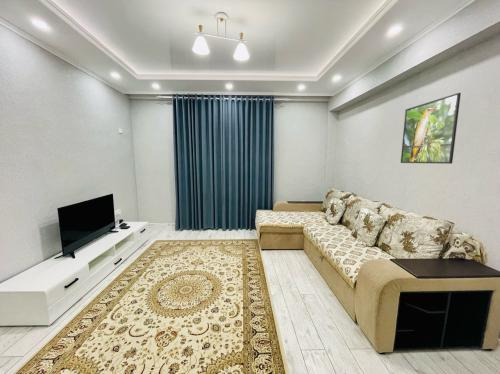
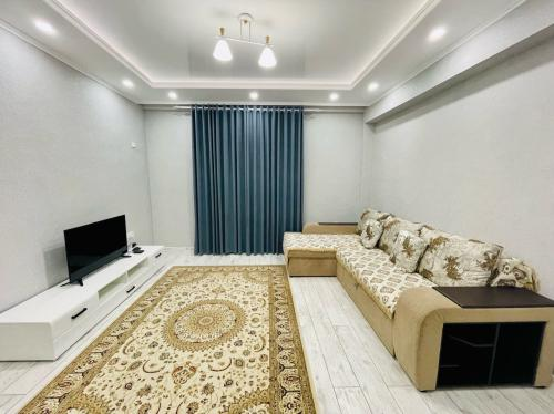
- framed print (426, 133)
